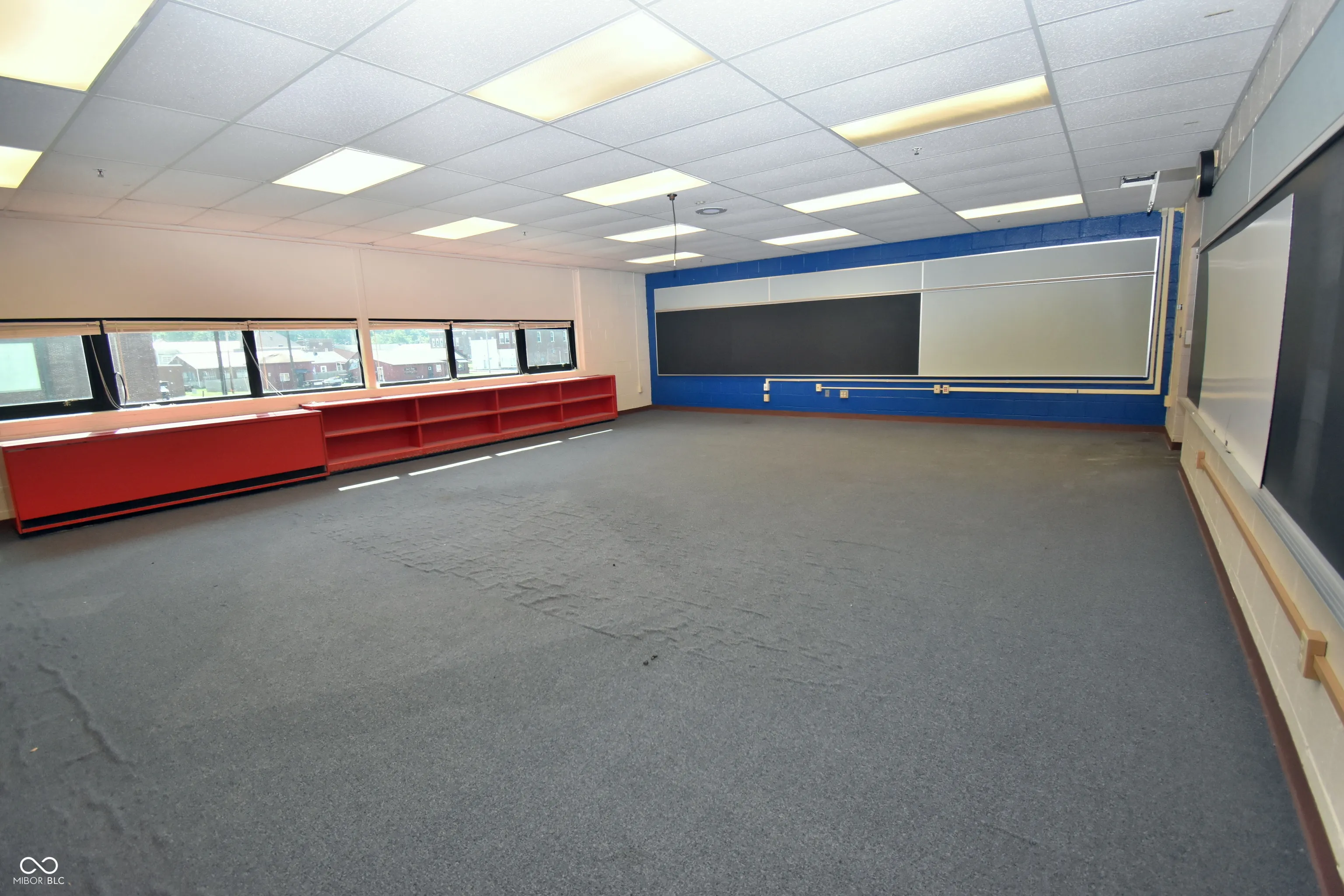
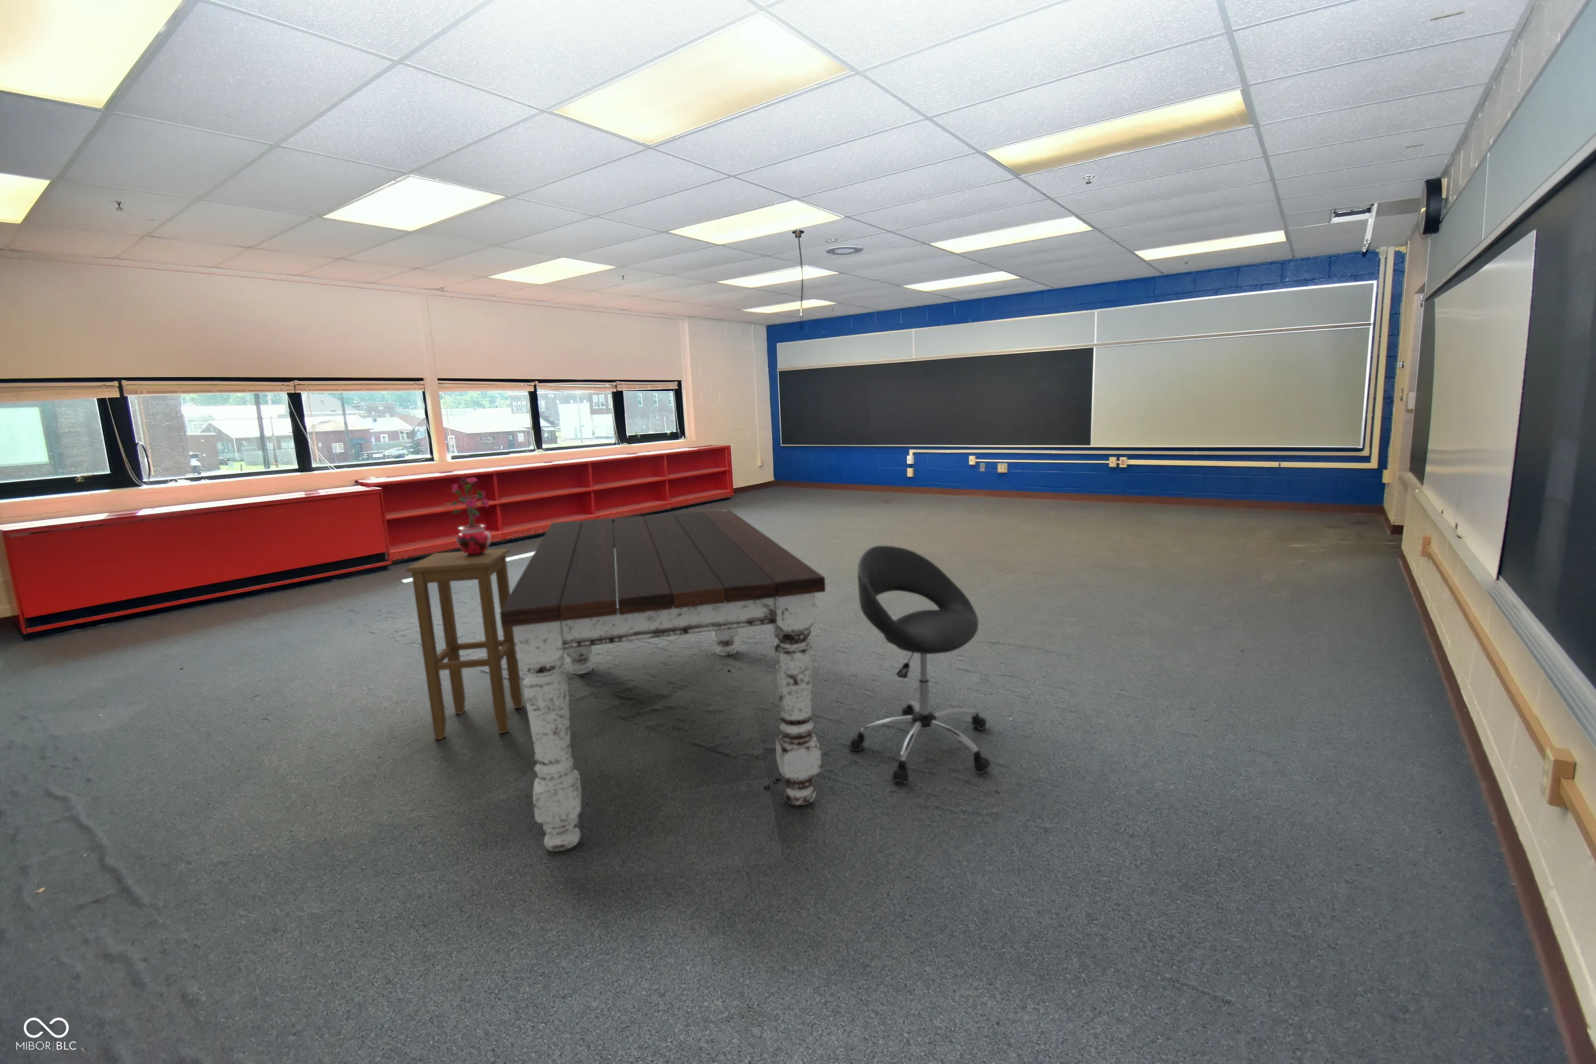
+ dining table (660, 634)
+ potted plant (469, 515)
+ stool (470, 642)
+ chair (926, 652)
